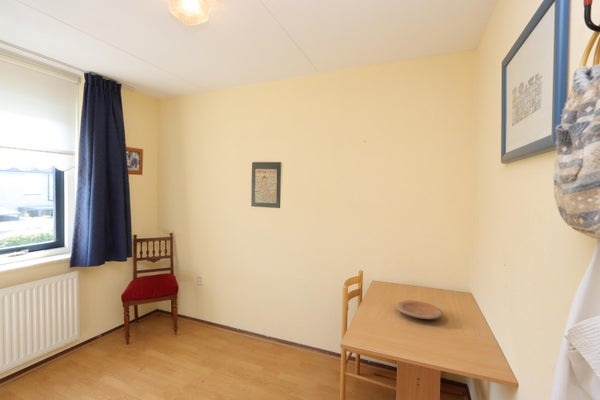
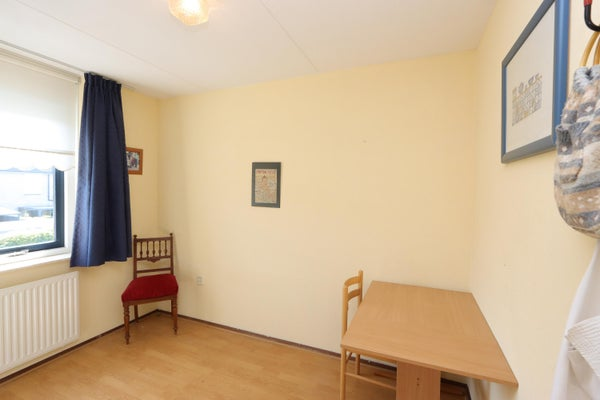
- plate (418, 311)
